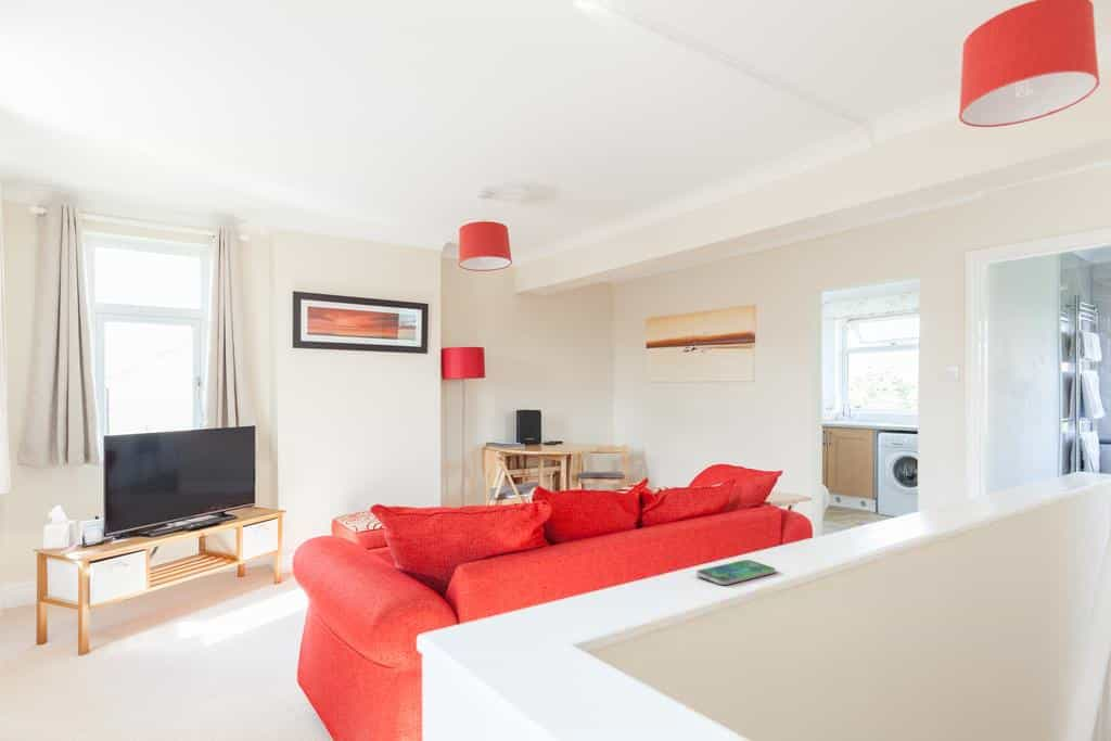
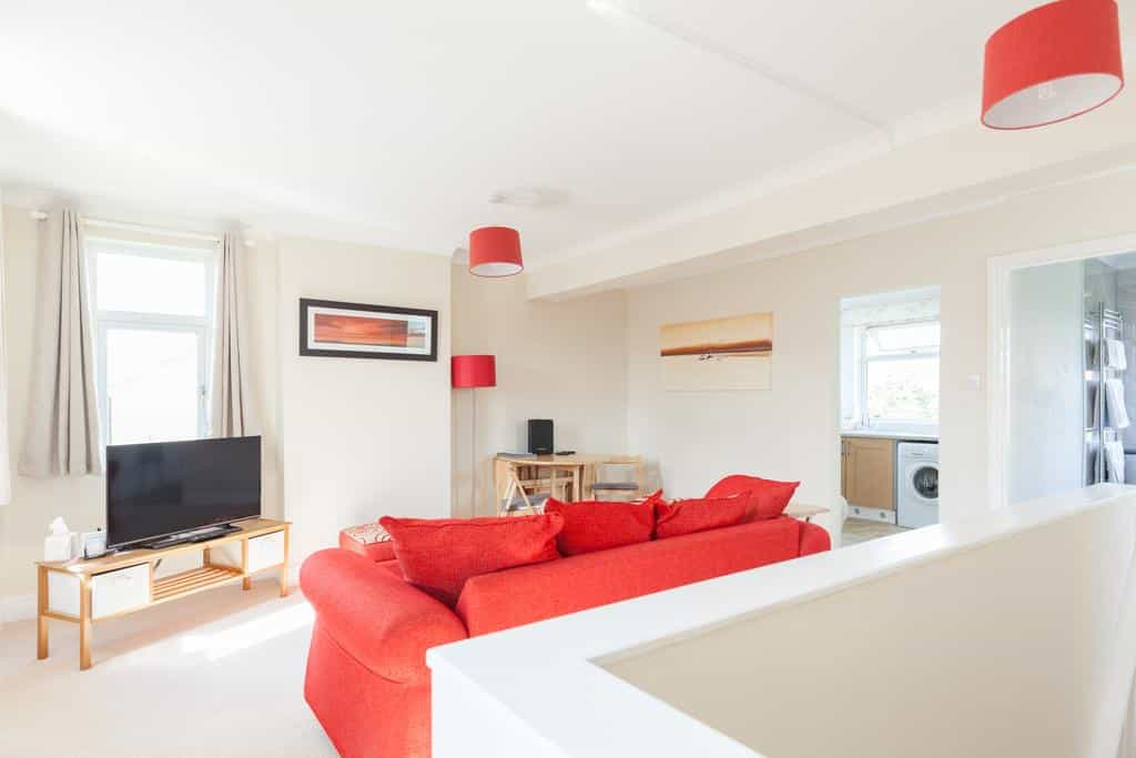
- smartphone (736, 571)
